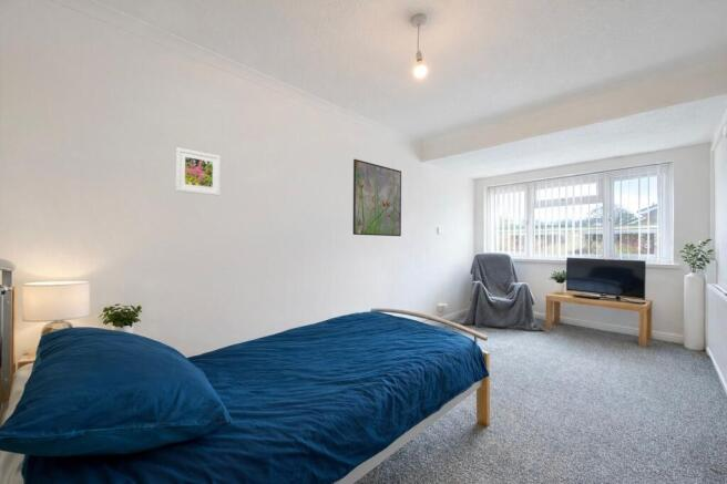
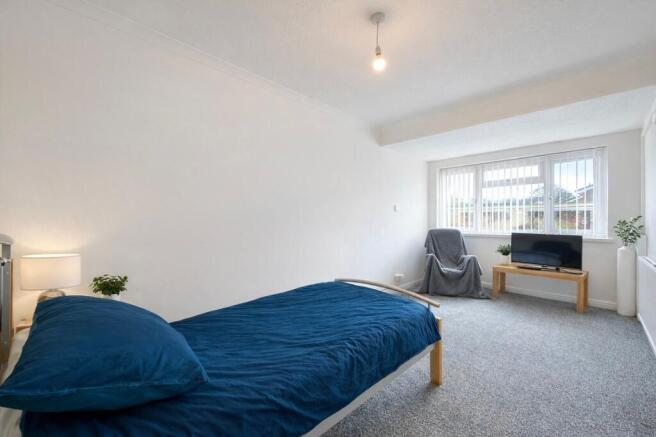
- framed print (378, 200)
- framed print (198, 172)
